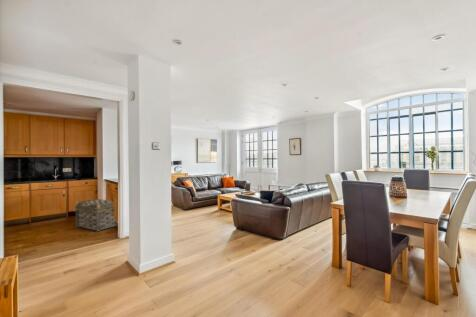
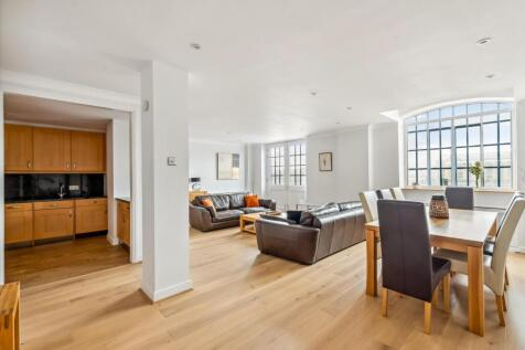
- basket (96, 212)
